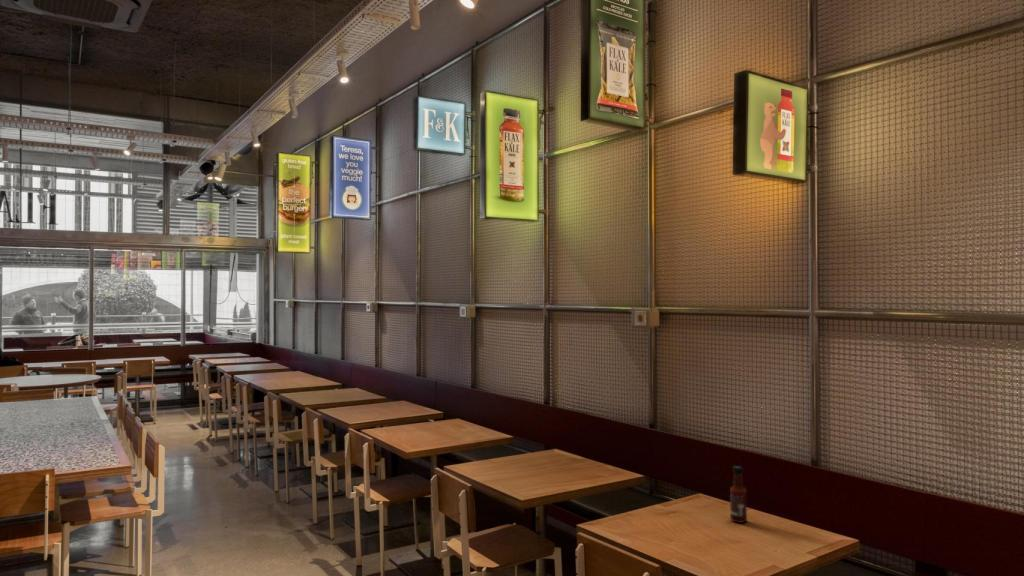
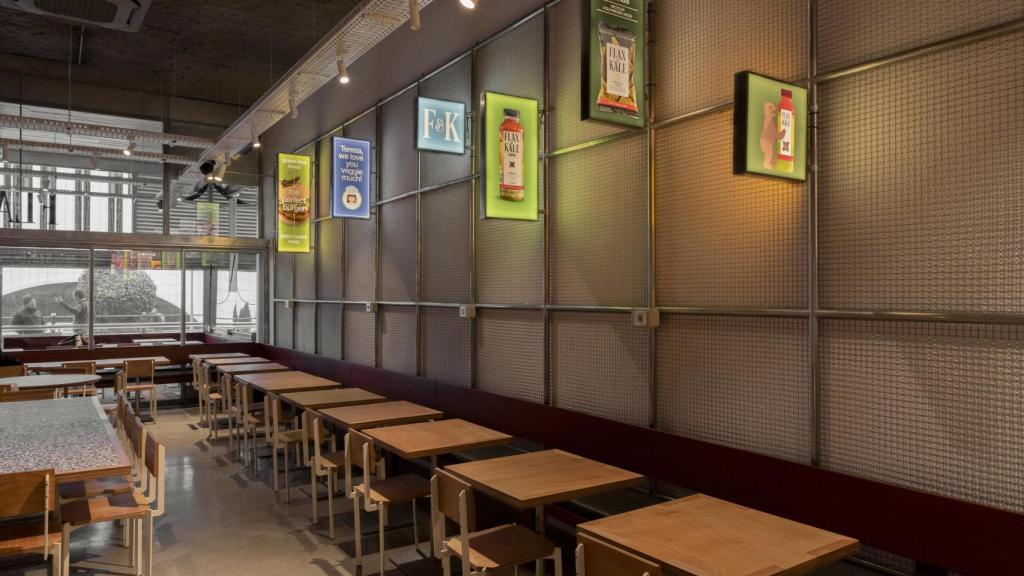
- tabasco sauce (738, 493)
